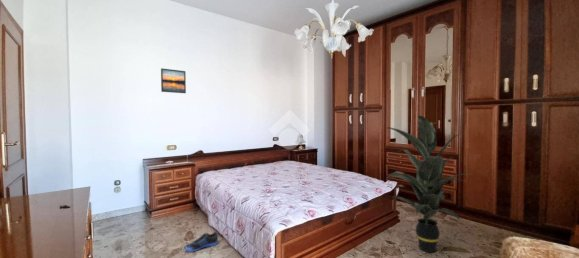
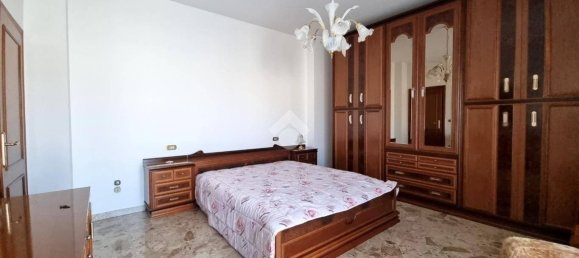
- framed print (173, 81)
- indoor plant (422, 182)
- sneaker (201, 240)
